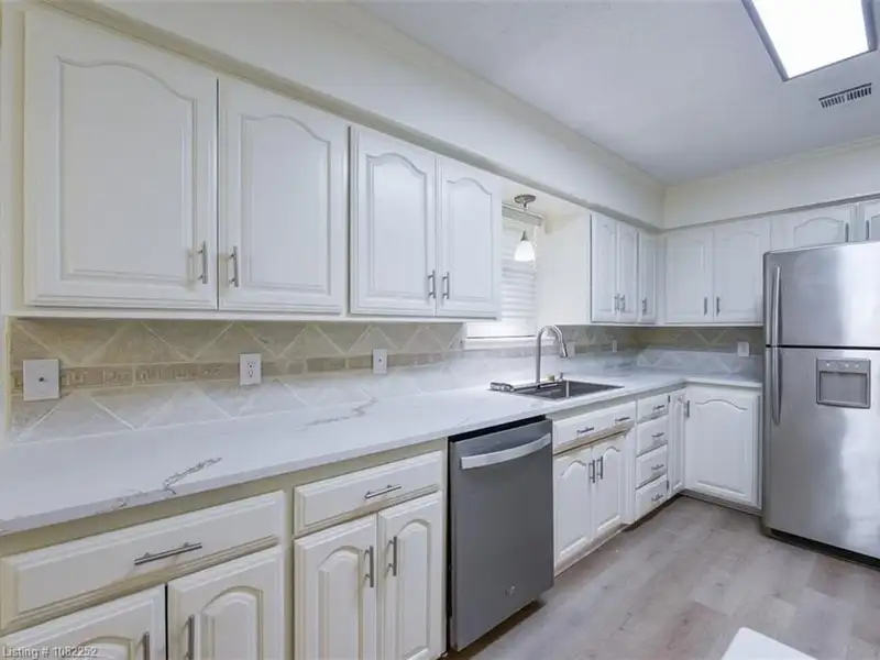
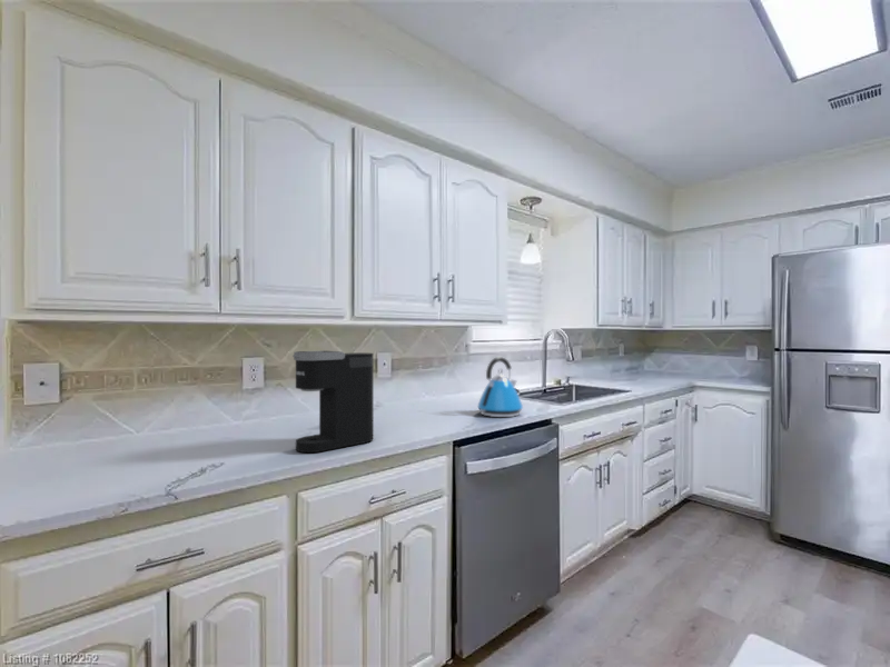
+ coffee maker (335, 397)
+ kettle (498, 385)
